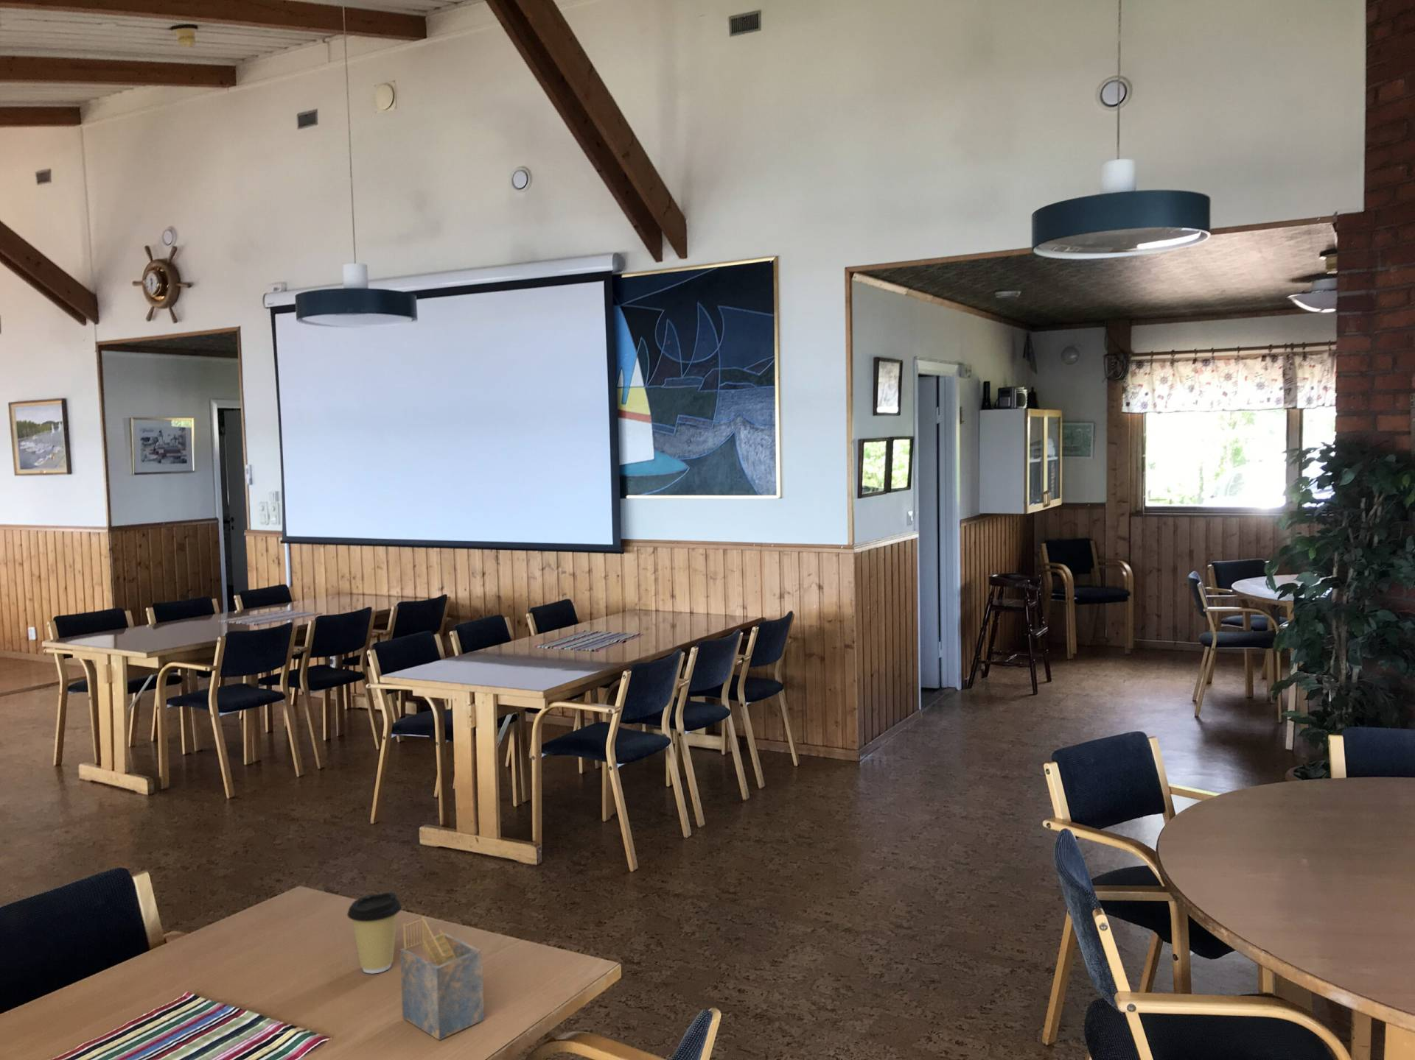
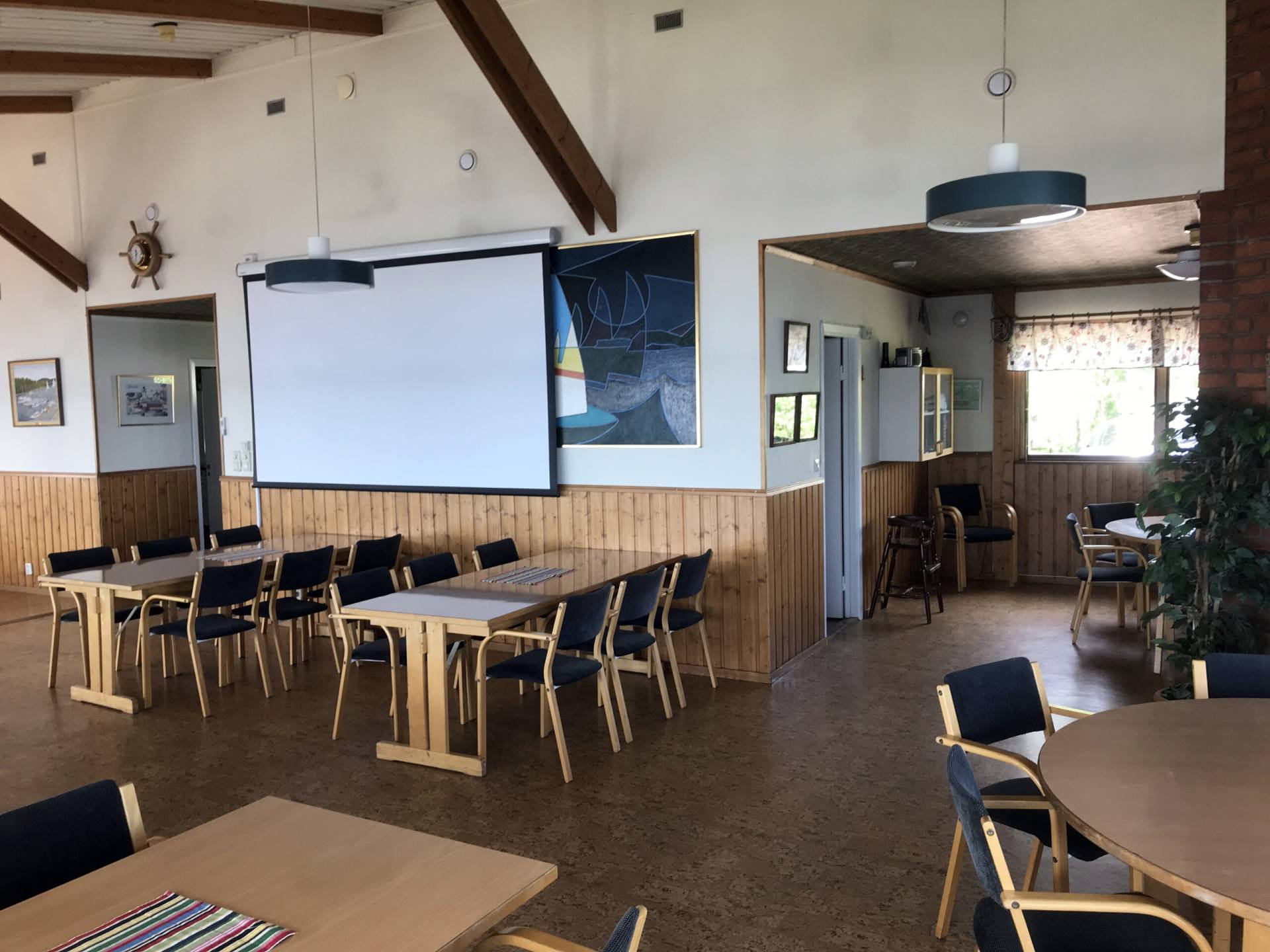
- napkin holder (440, 971)
- coffee cup (375, 933)
